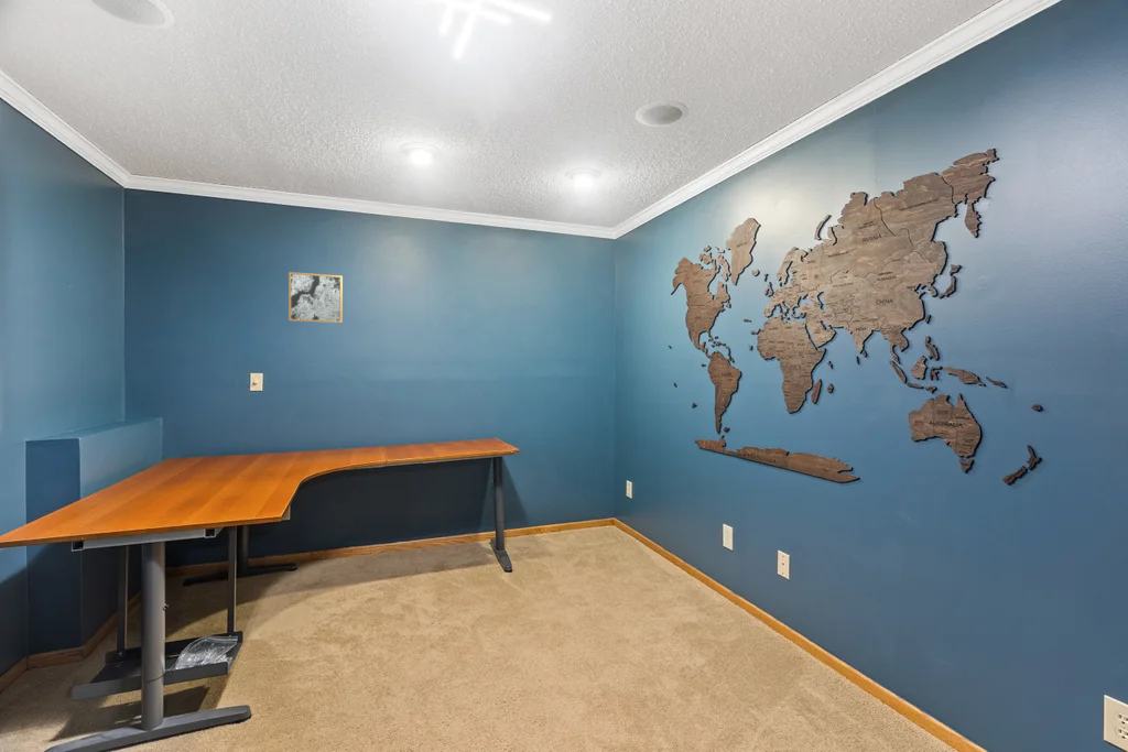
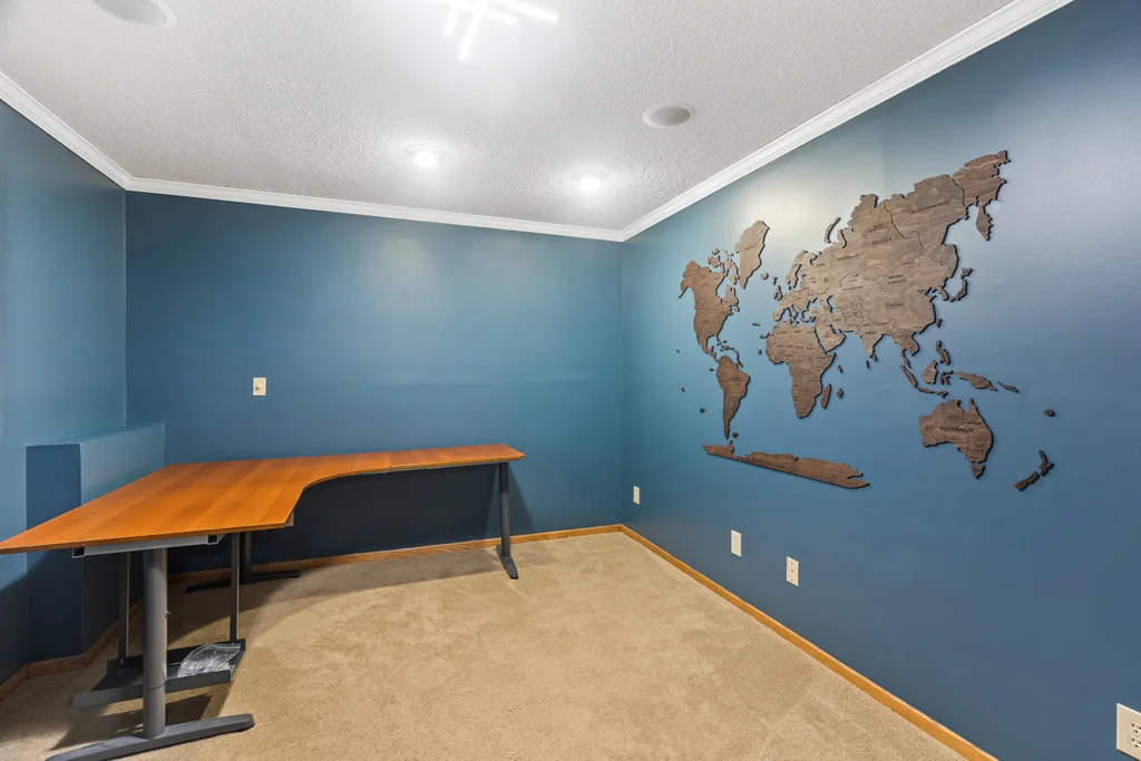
- wall art (315, 297)
